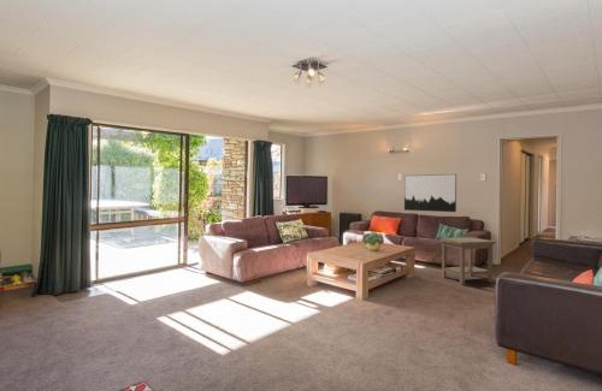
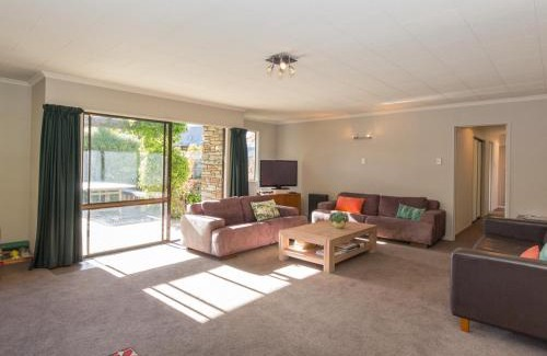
- side table (468, 259)
- wall art (429, 192)
